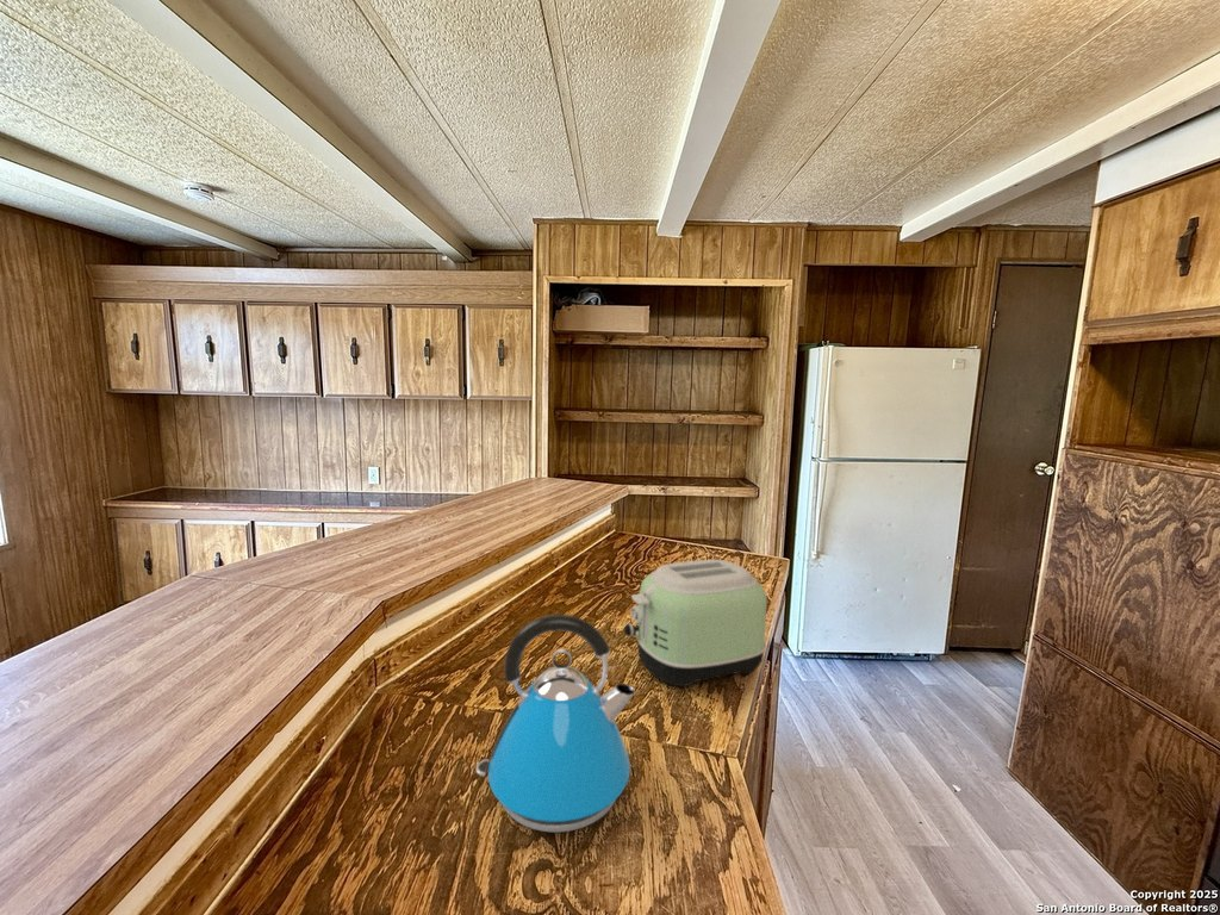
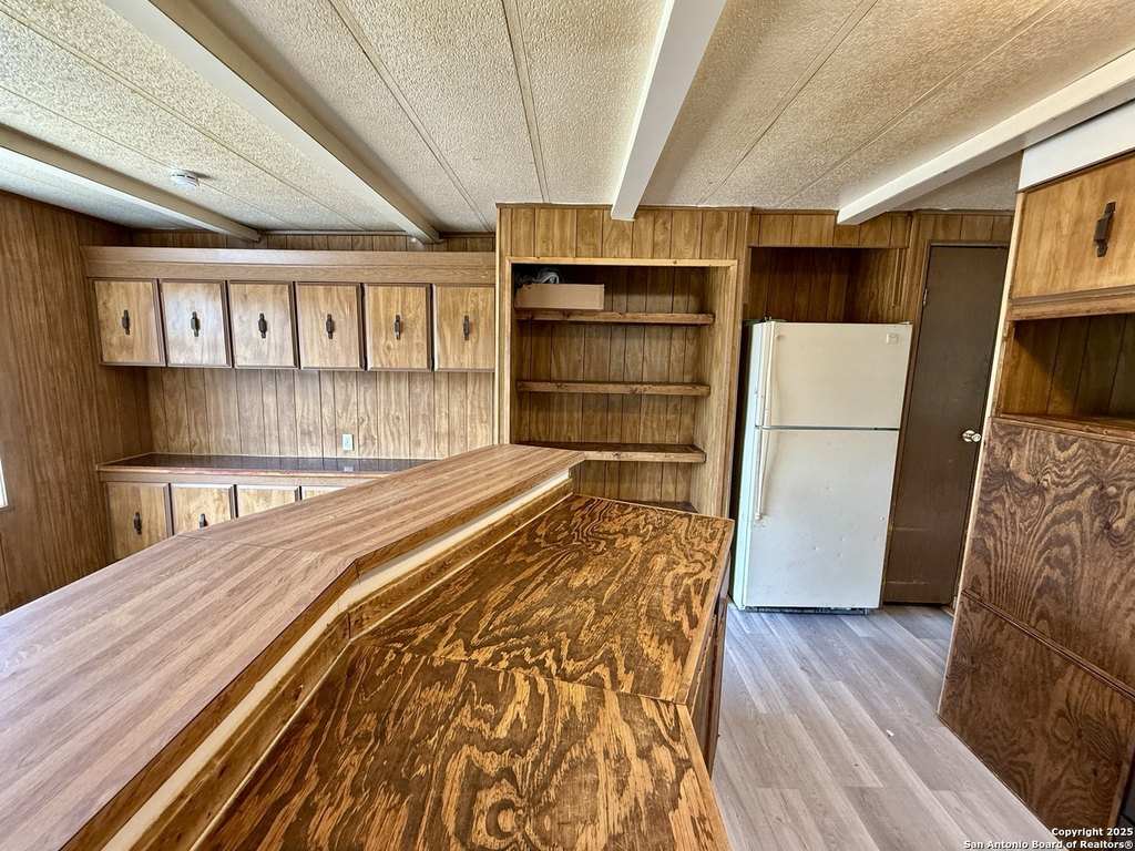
- kettle (555, 701)
- toaster (696, 617)
